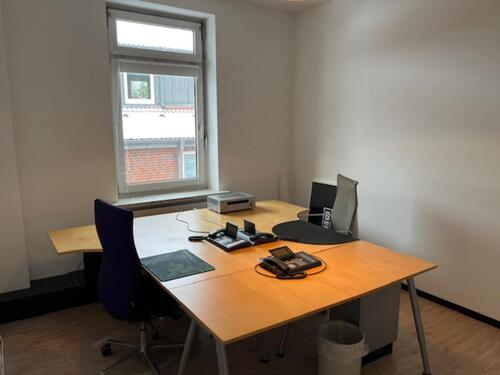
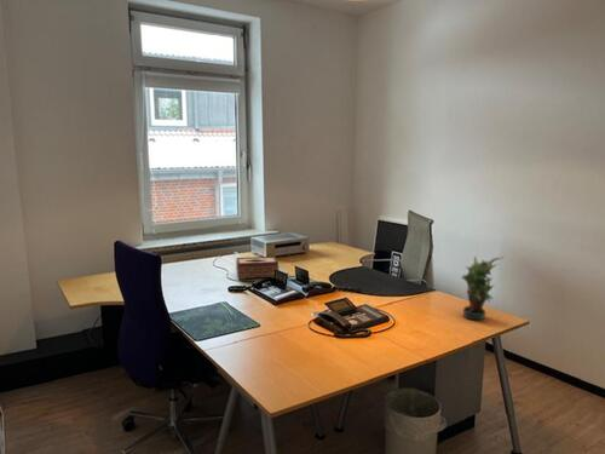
+ tissue box (257, 266)
+ potted plant (482, 287)
